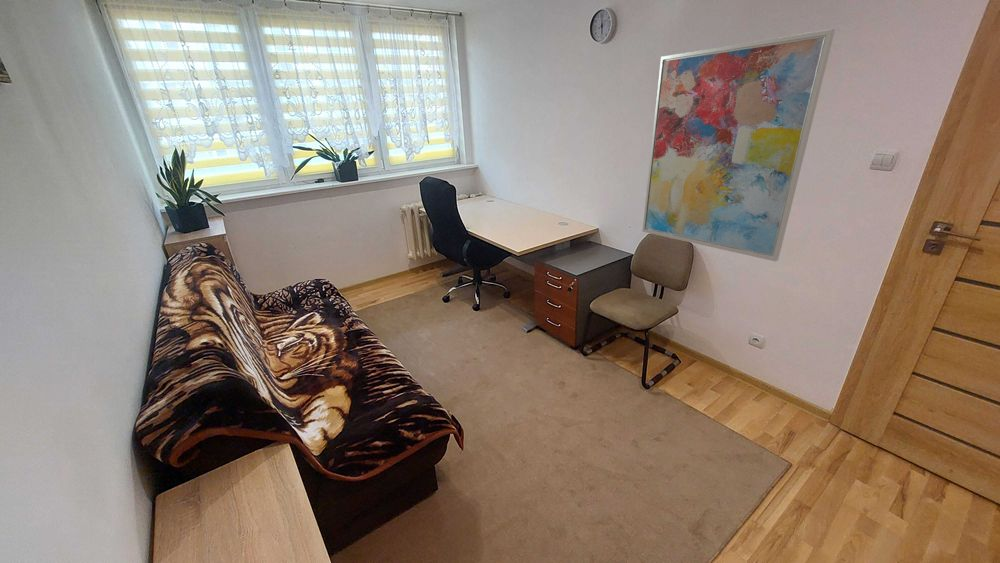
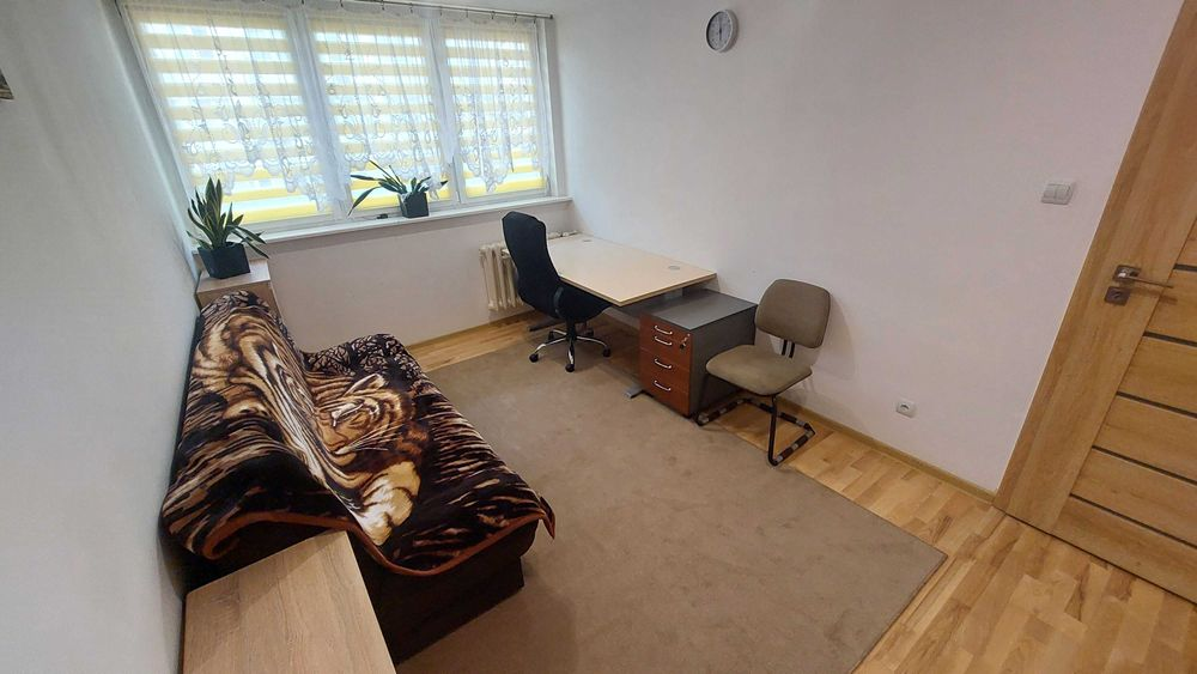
- wall art (716, 153)
